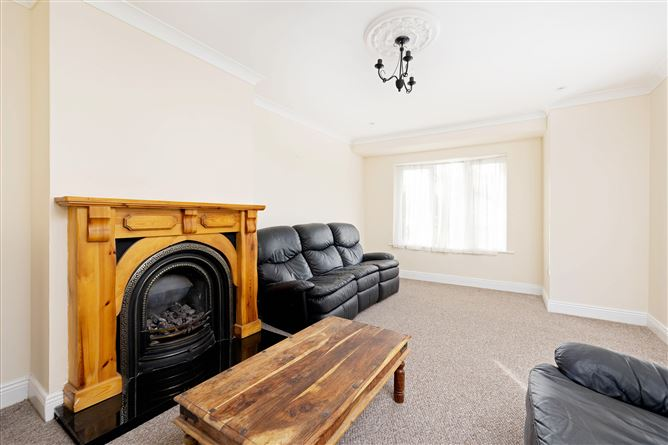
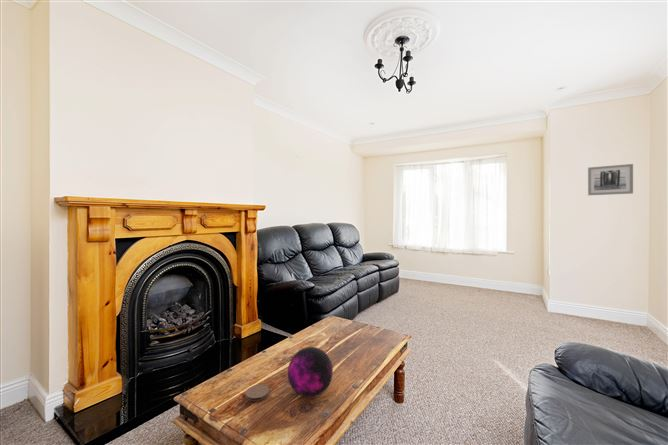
+ coaster (257, 392)
+ decorative orb (310, 371)
+ wall art (609, 180)
